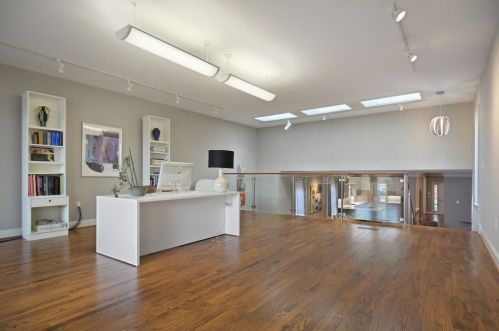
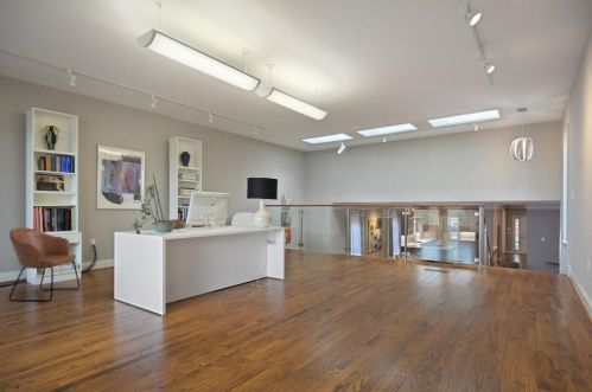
+ chair (42, 261)
